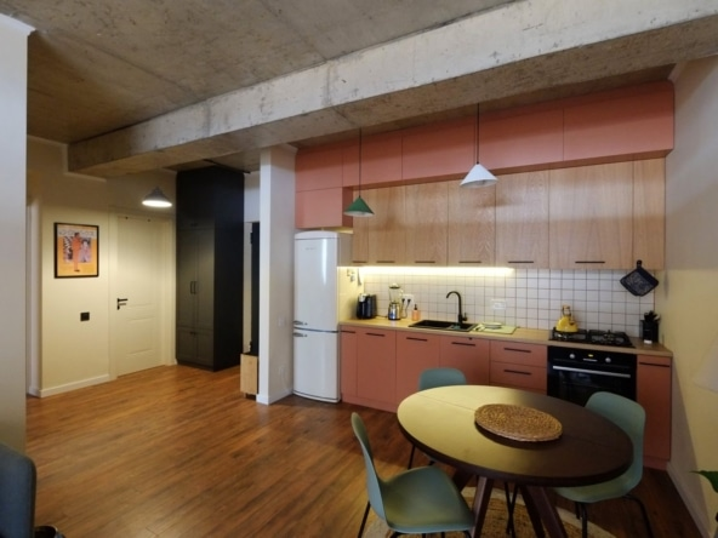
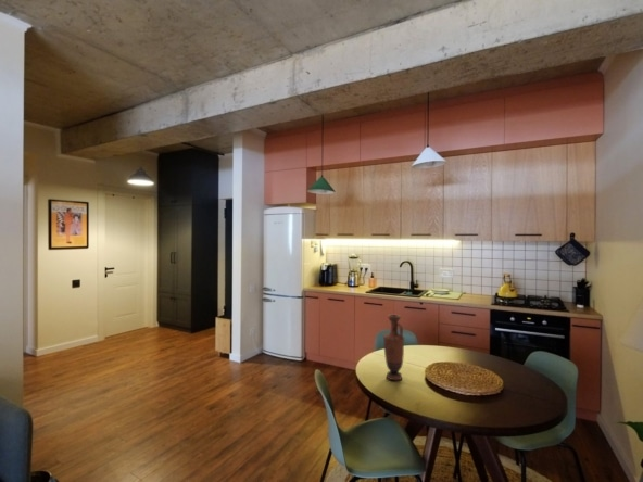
+ vase (393, 345)
